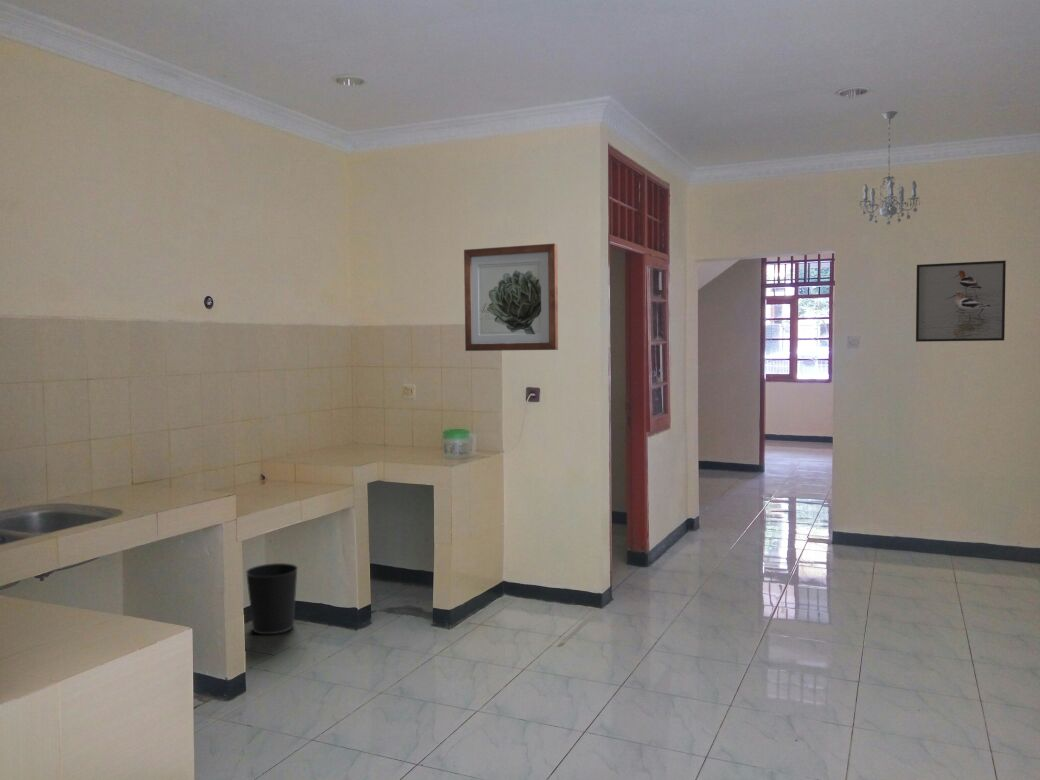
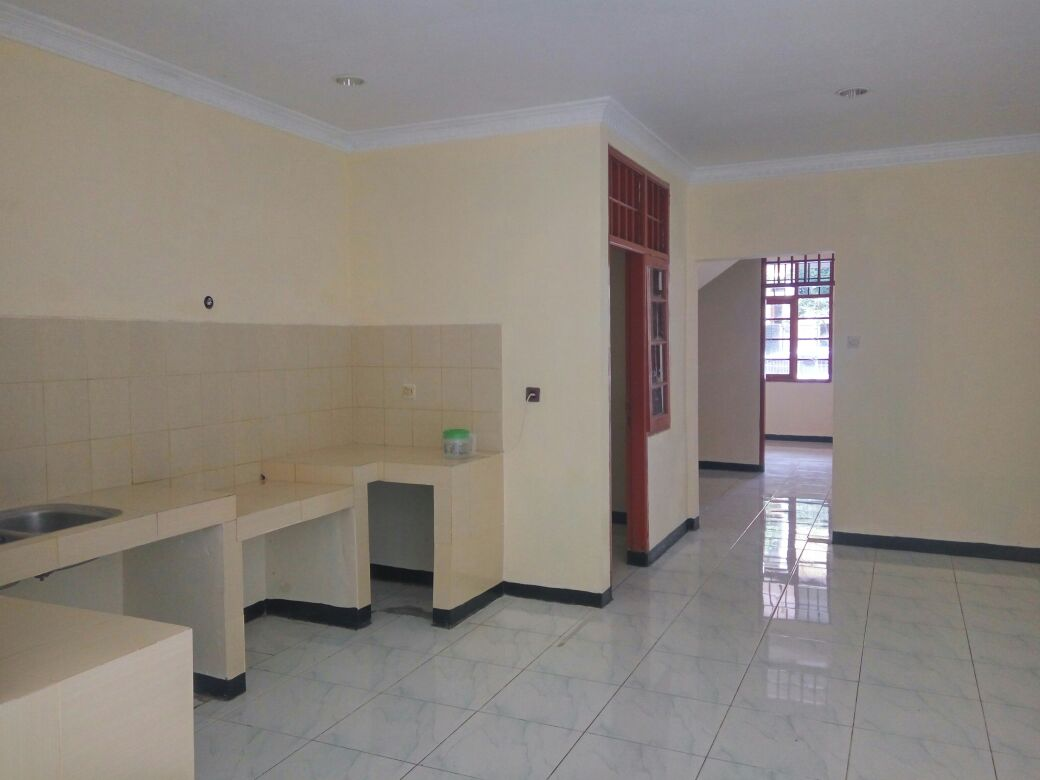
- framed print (959, 302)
- chandelier (889, 168)
- wall art (510, 298)
- wastebasket (272, 598)
